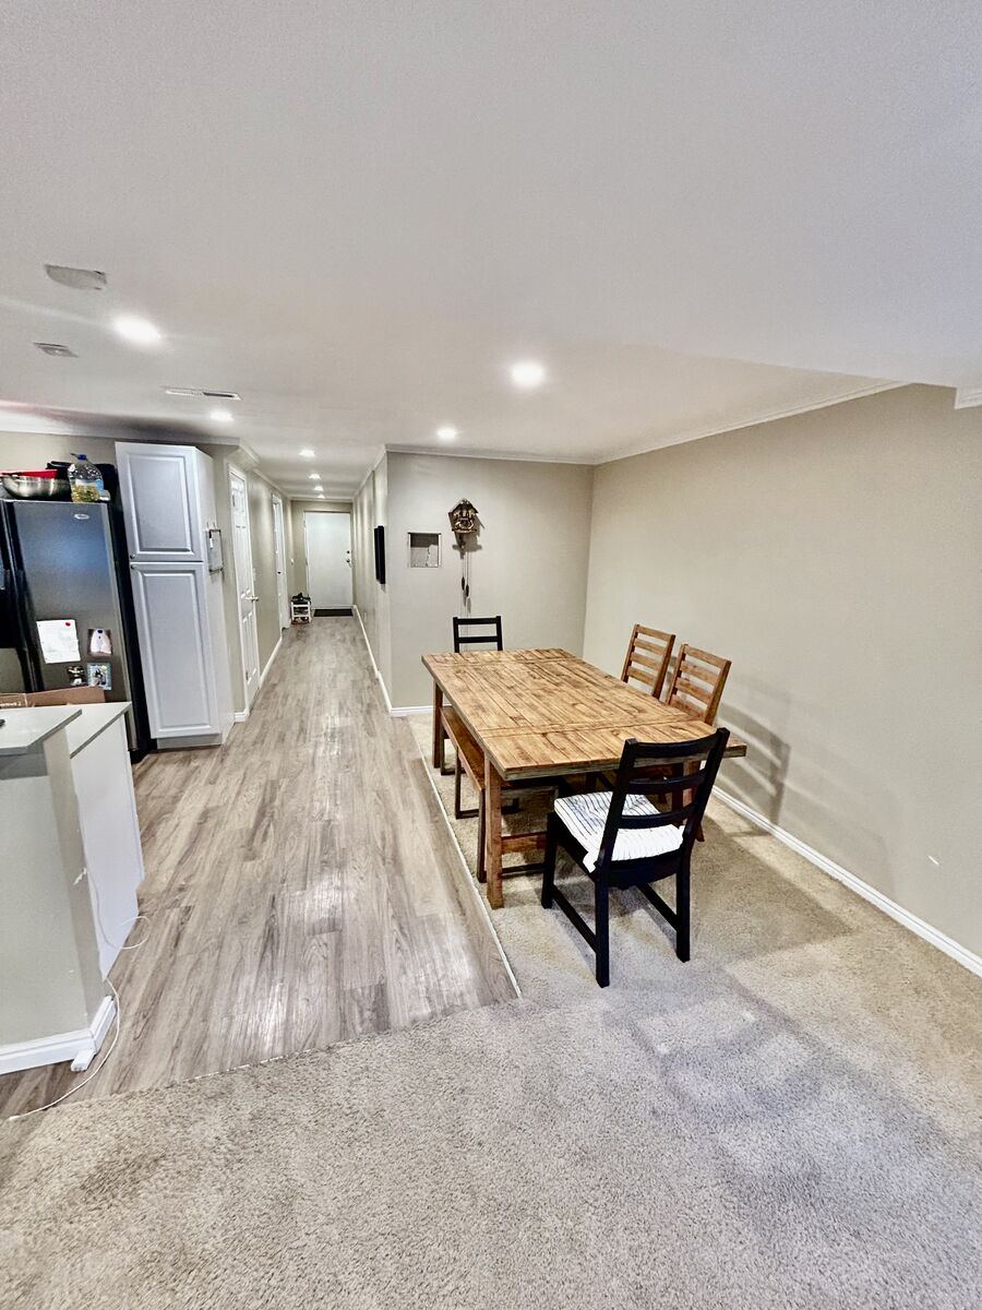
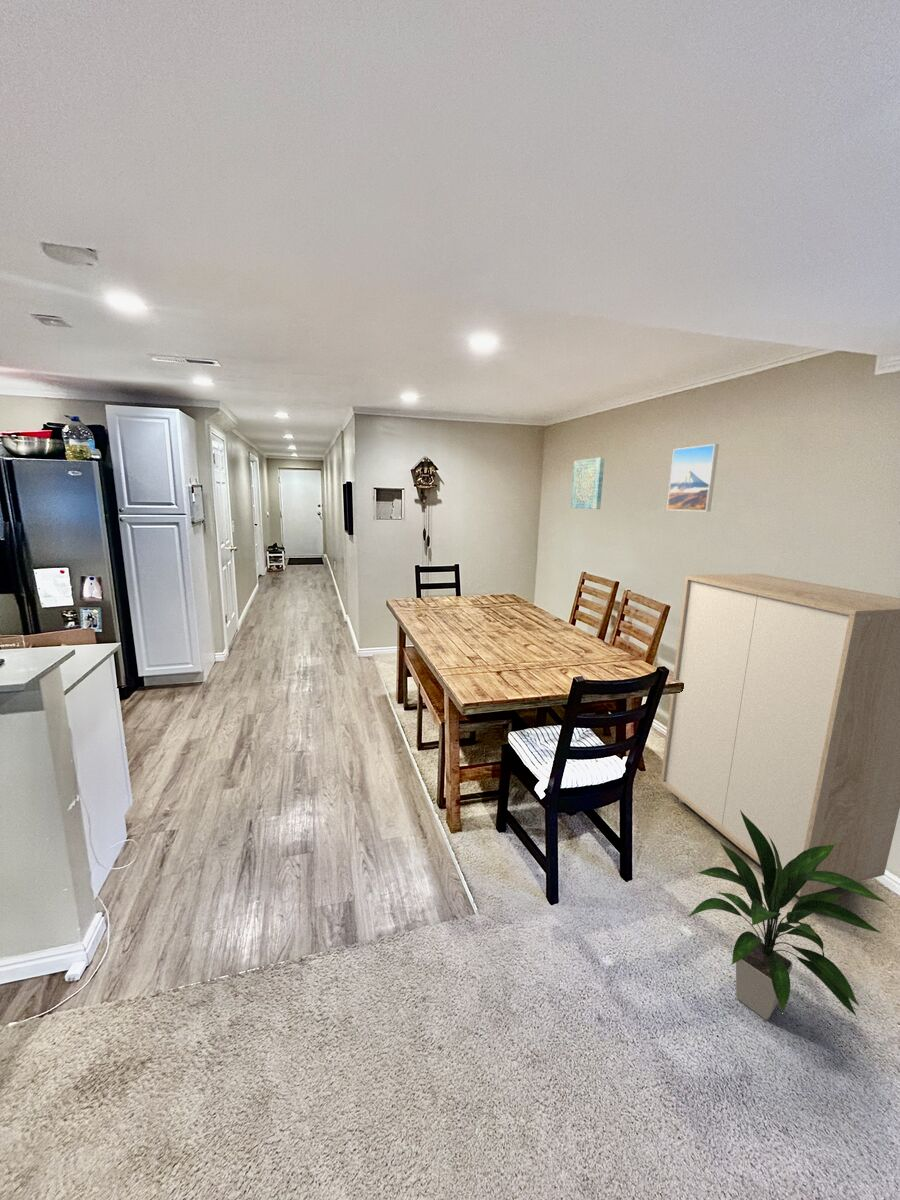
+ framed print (691, 479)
+ wall art (586, 484)
+ indoor plant (777, 920)
+ storage cabinet (777, 718)
